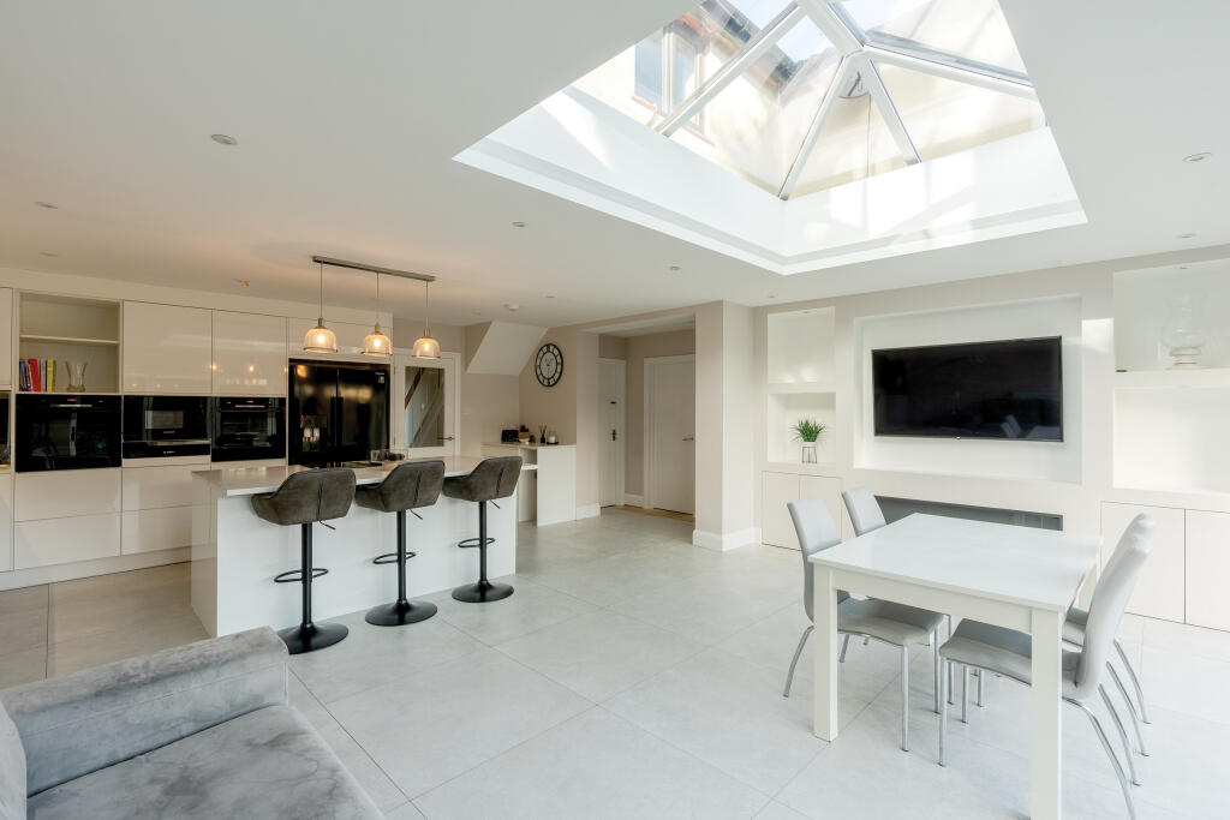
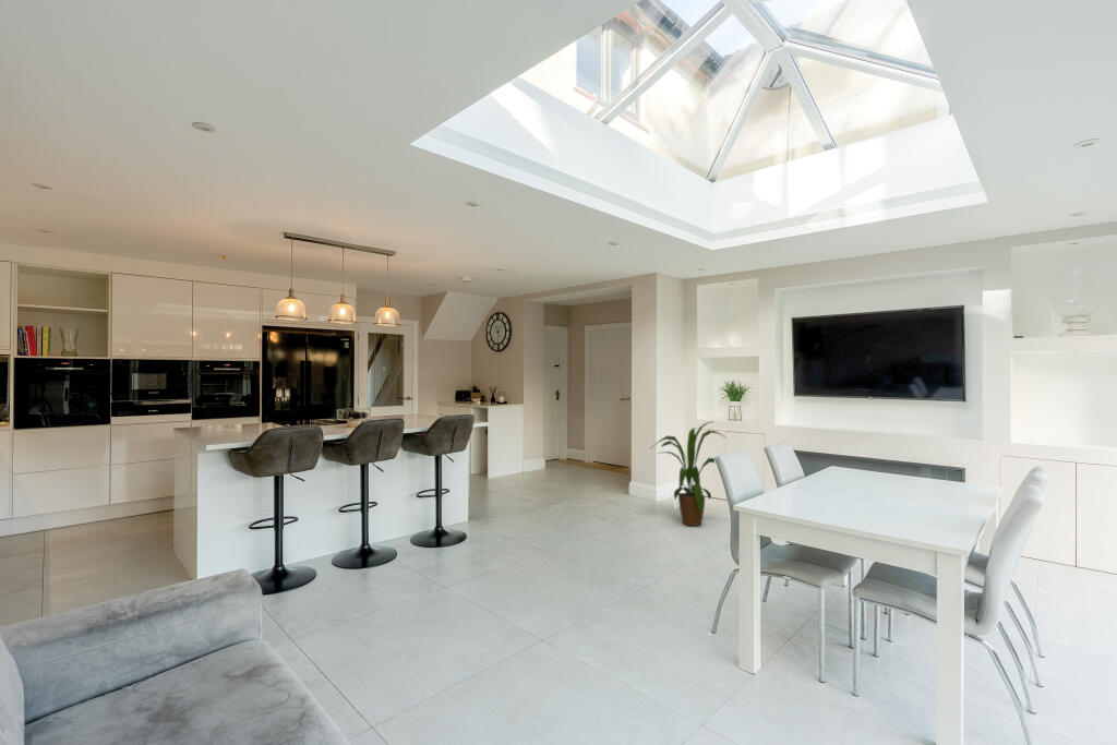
+ house plant (687, 470)
